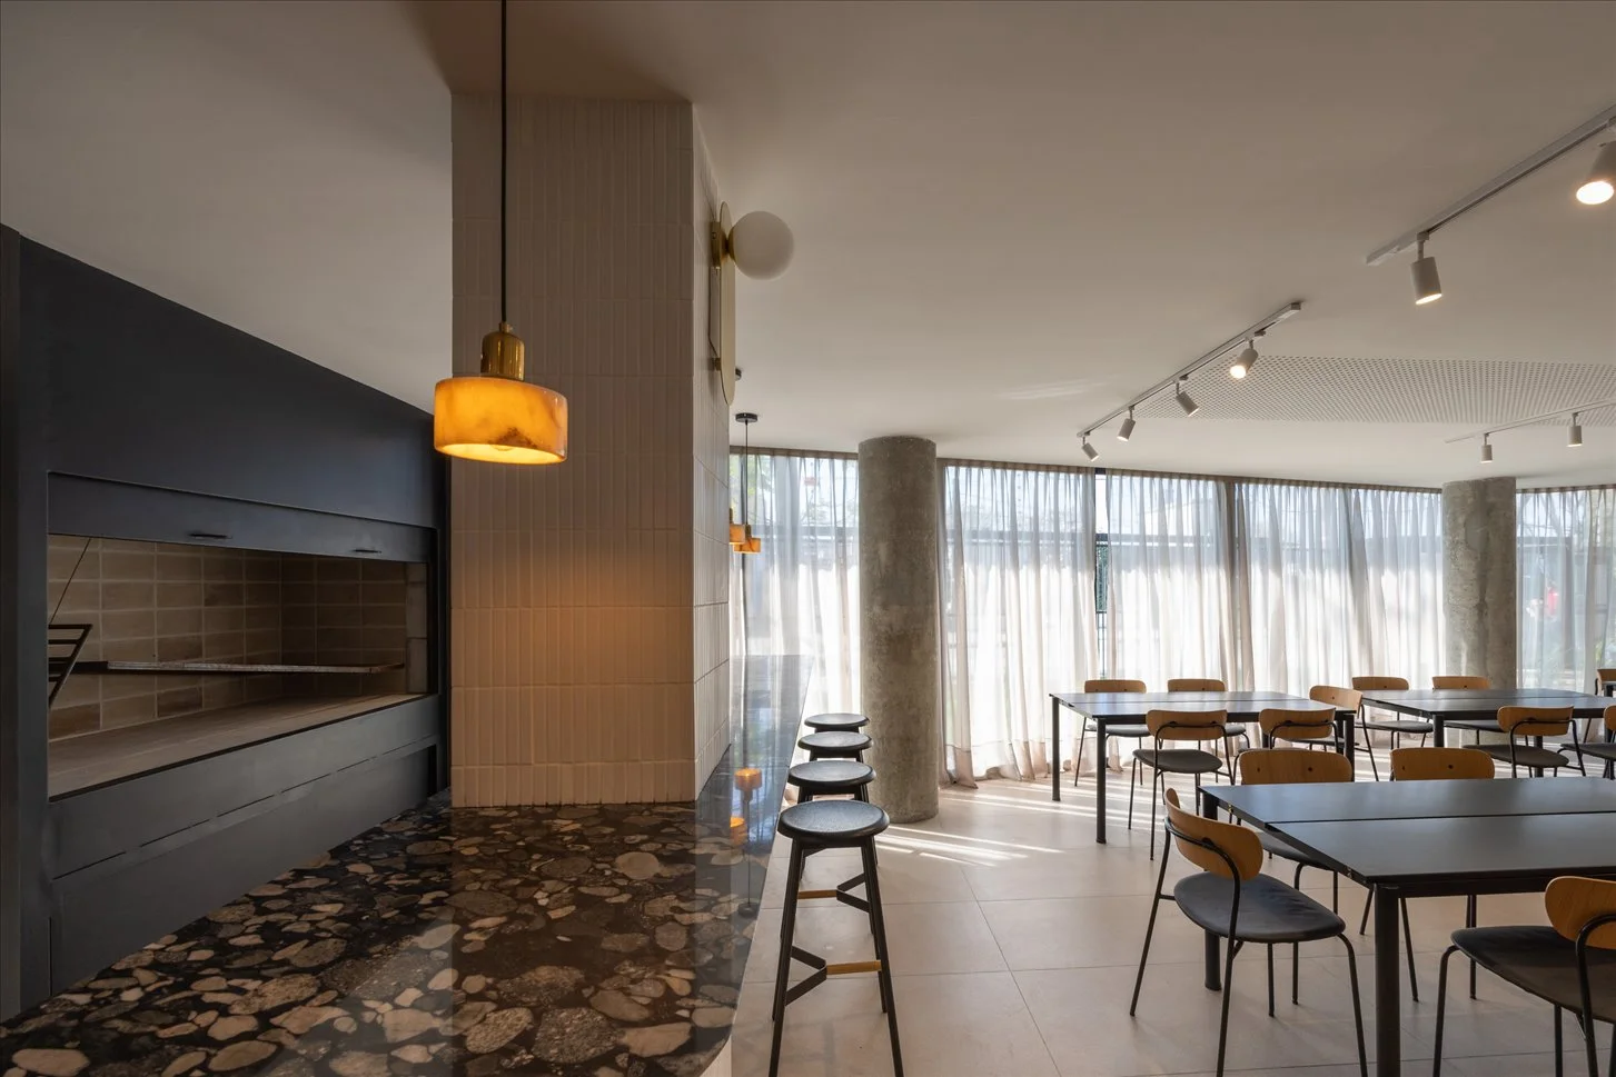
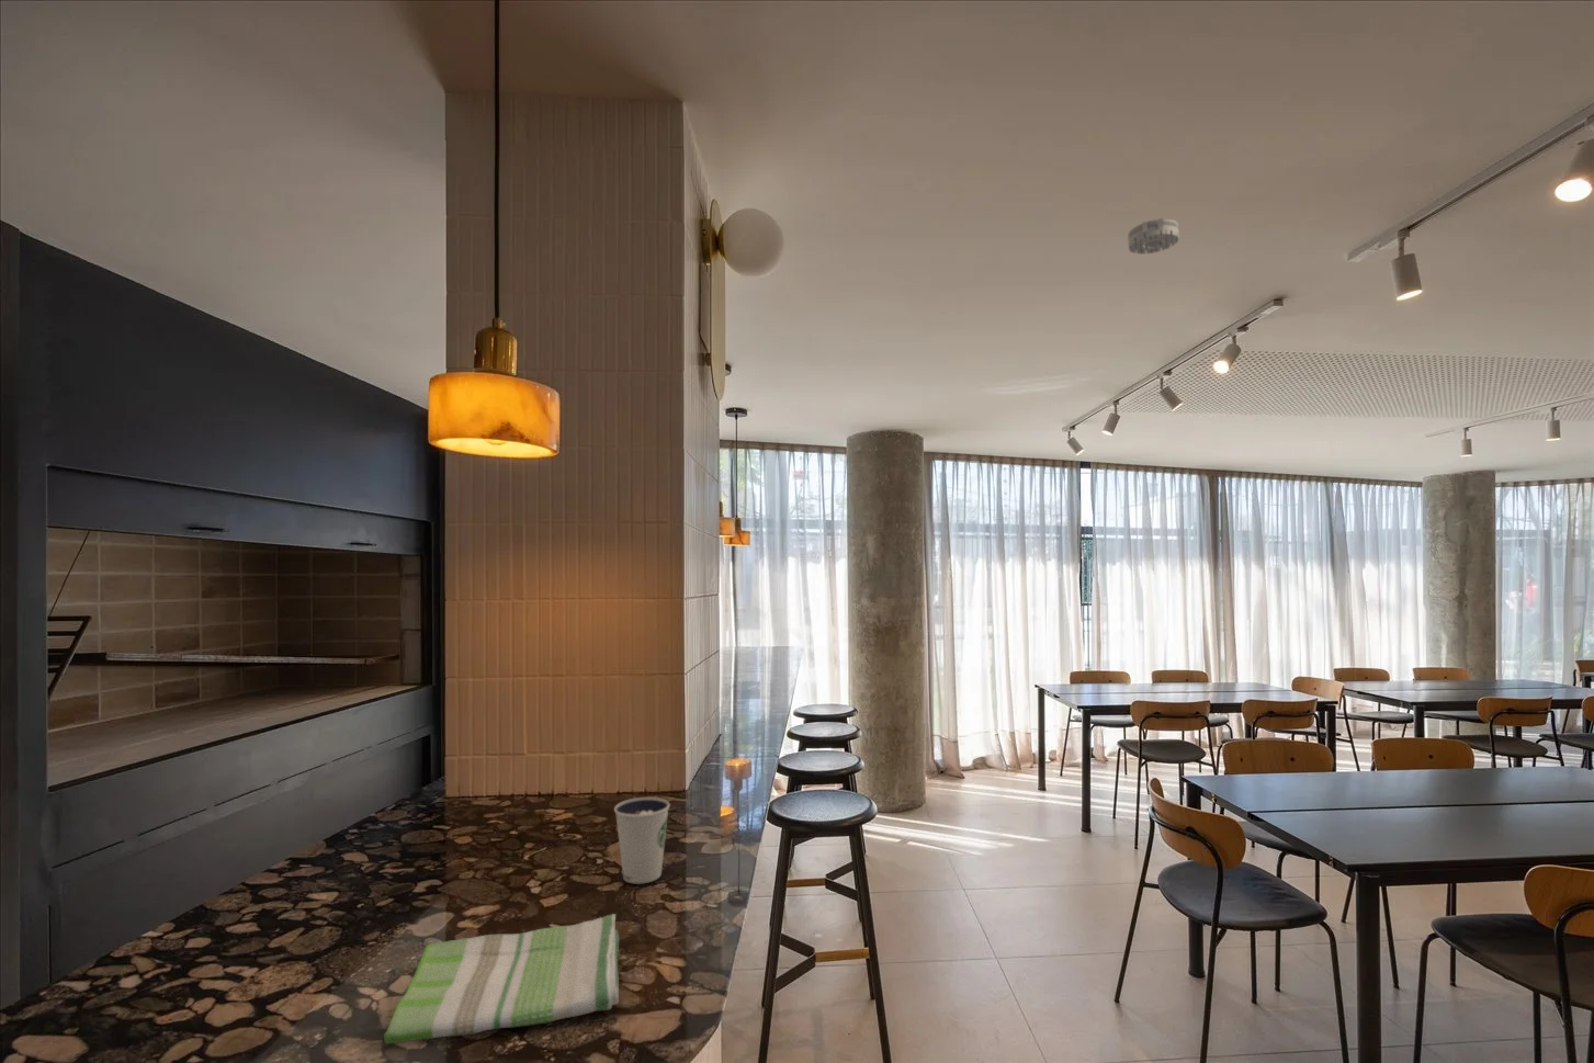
+ dixie cup (642, 840)
+ smoke detector (1153, 235)
+ dish towel (516, 969)
